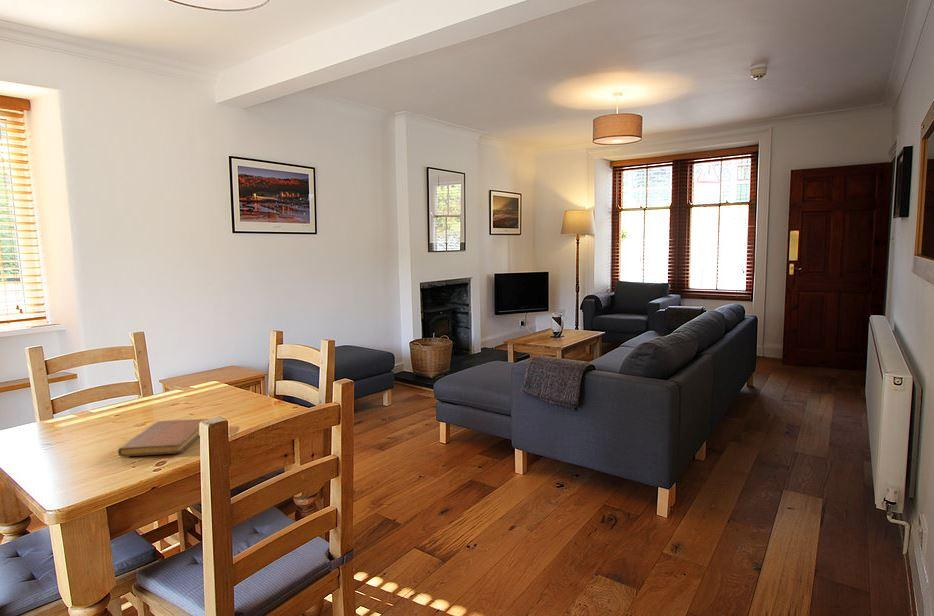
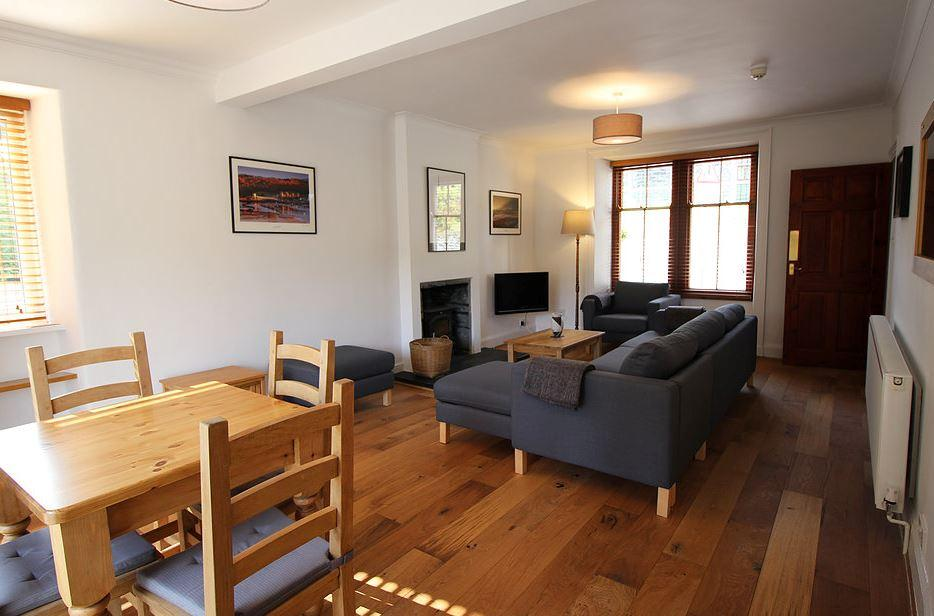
- notebook (167, 436)
